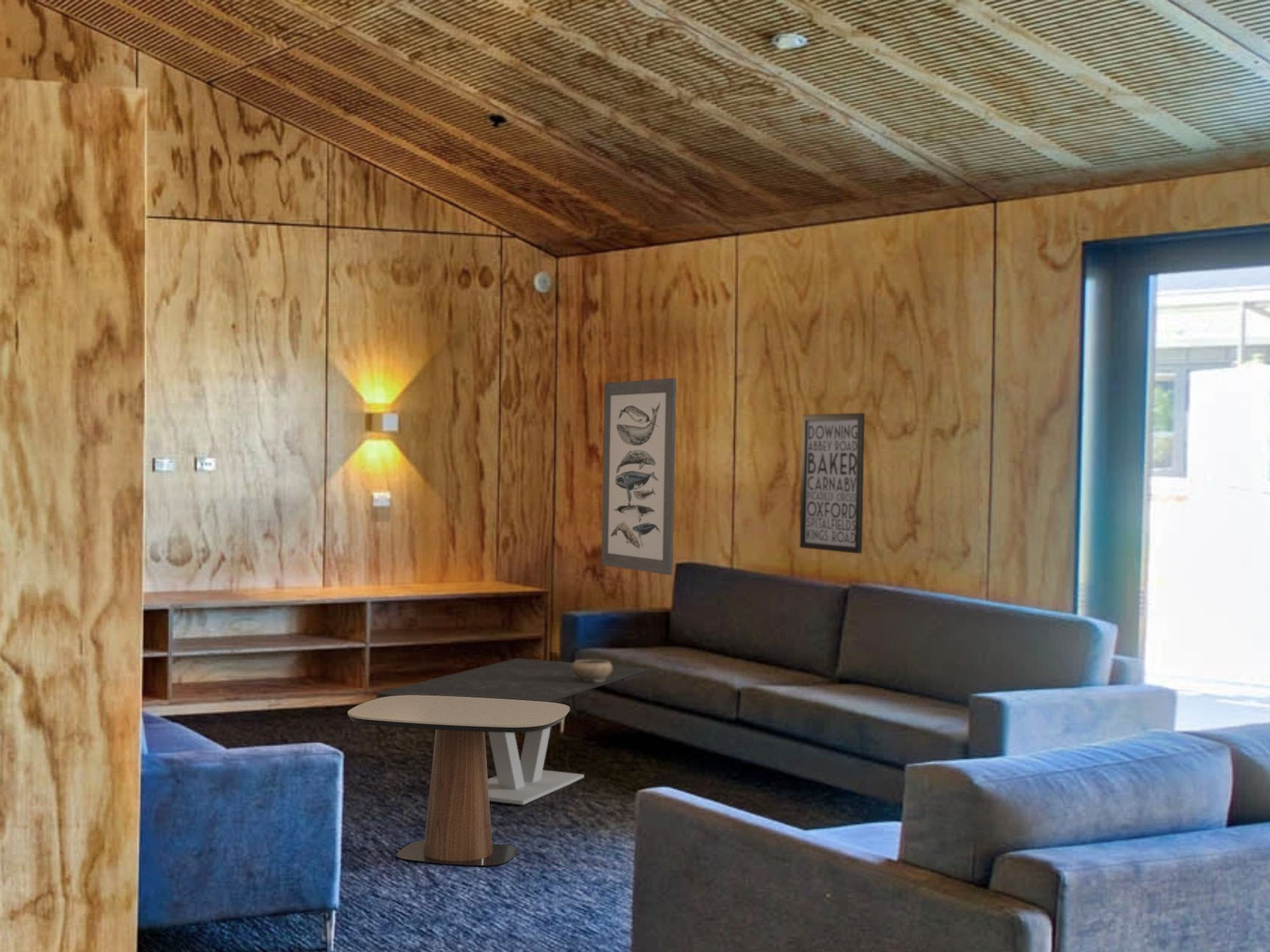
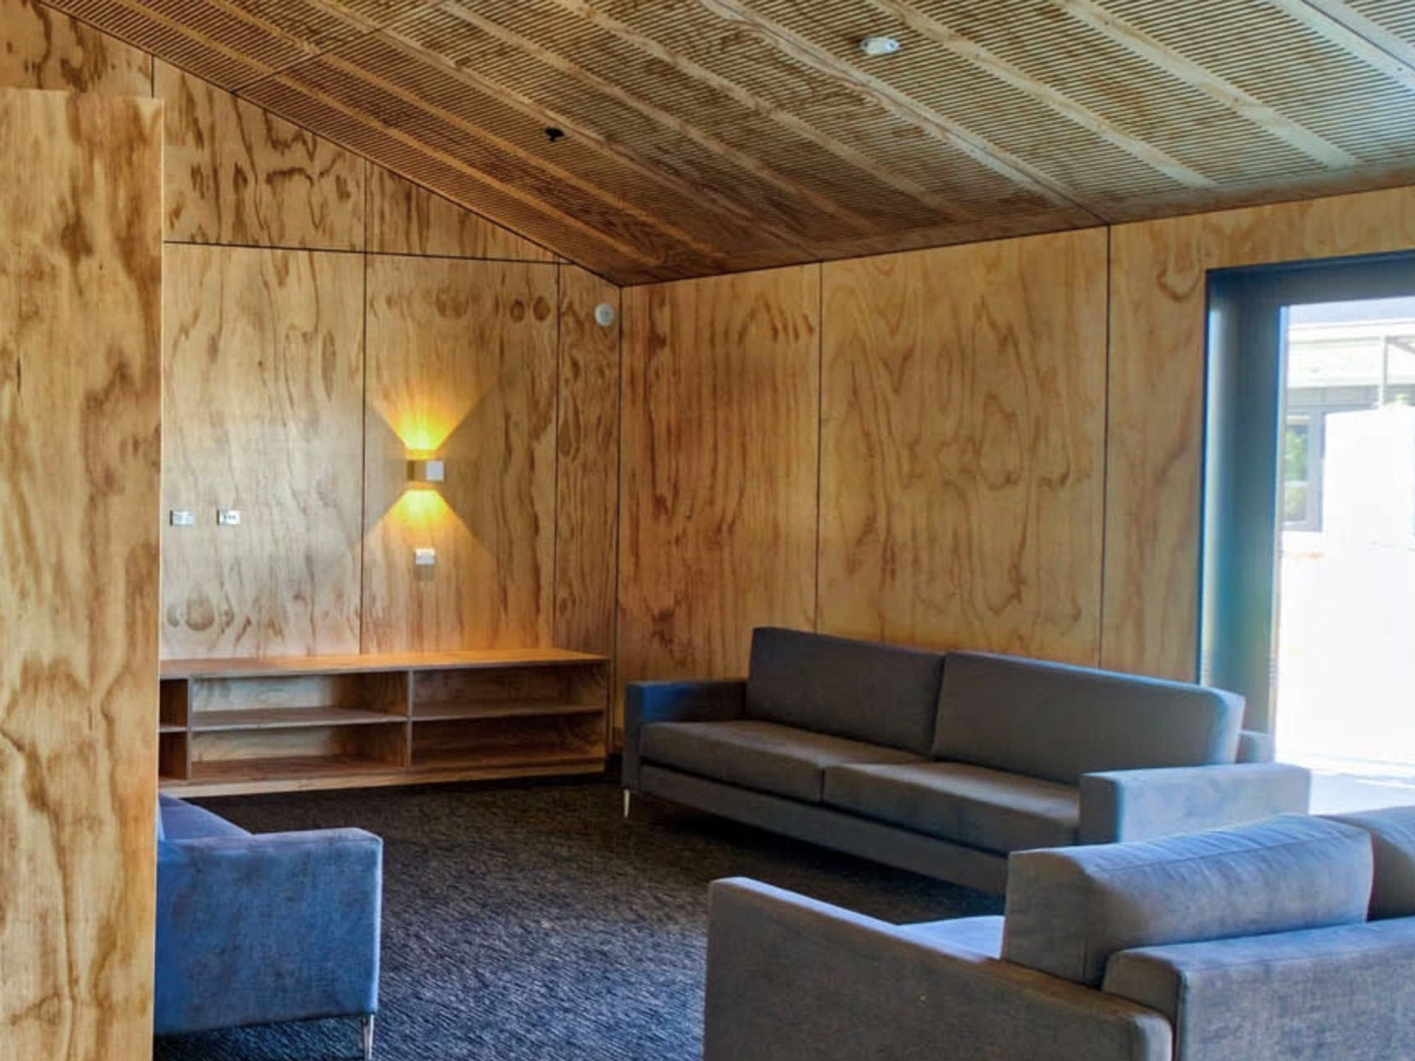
- wall art (831, 482)
- wall art (637, 475)
- ceramic bowl (592, 670)
- coffee table (525, 734)
- side table (459, 781)
